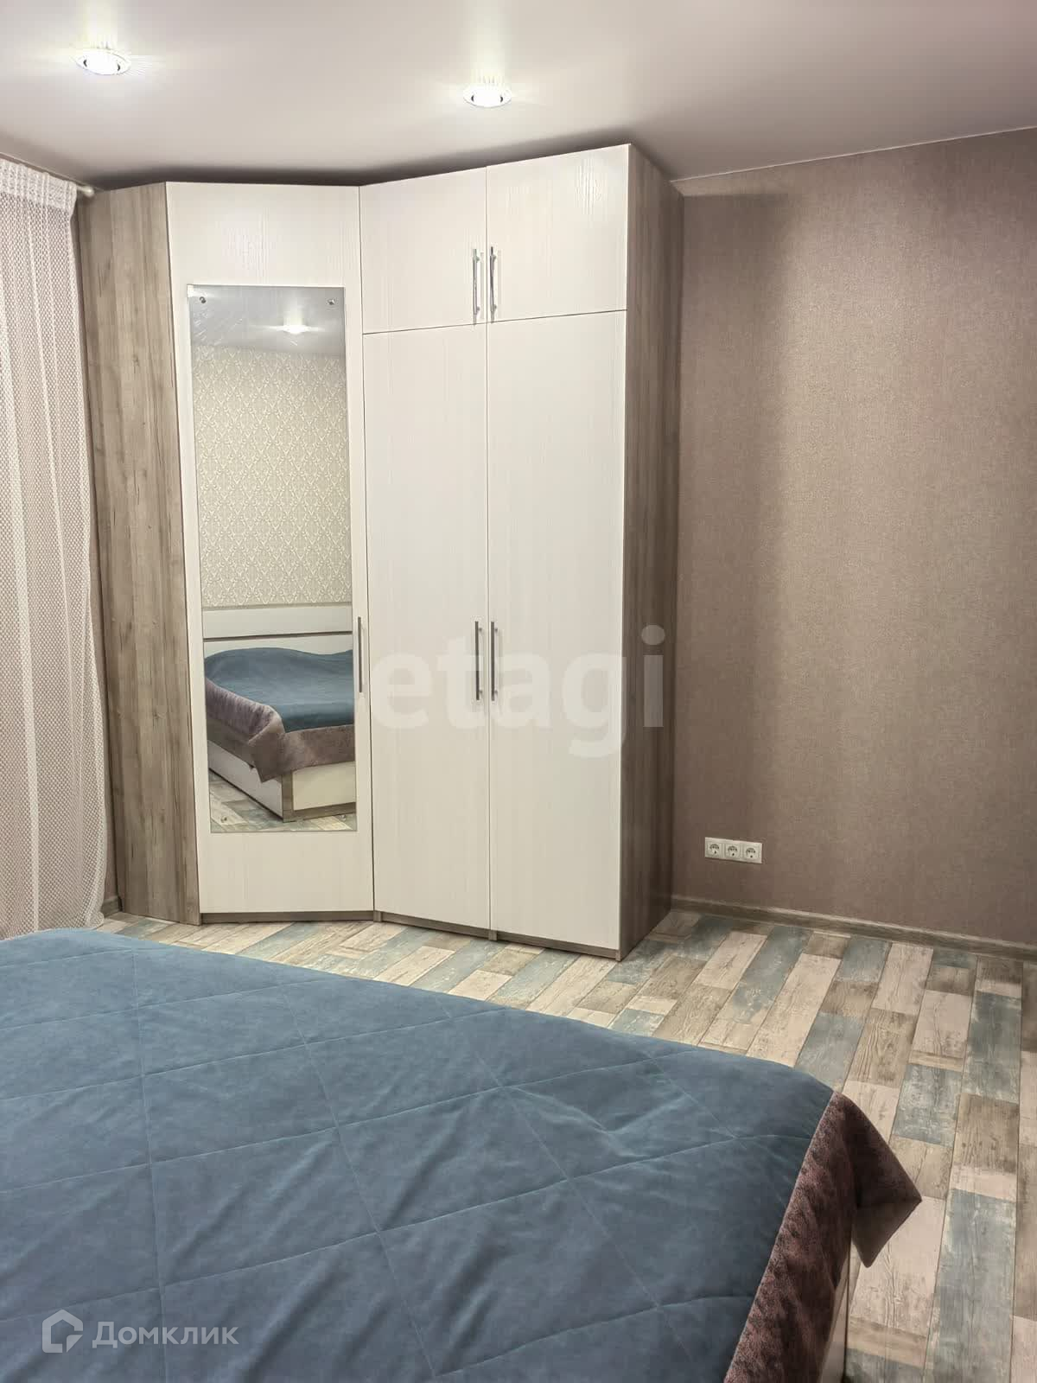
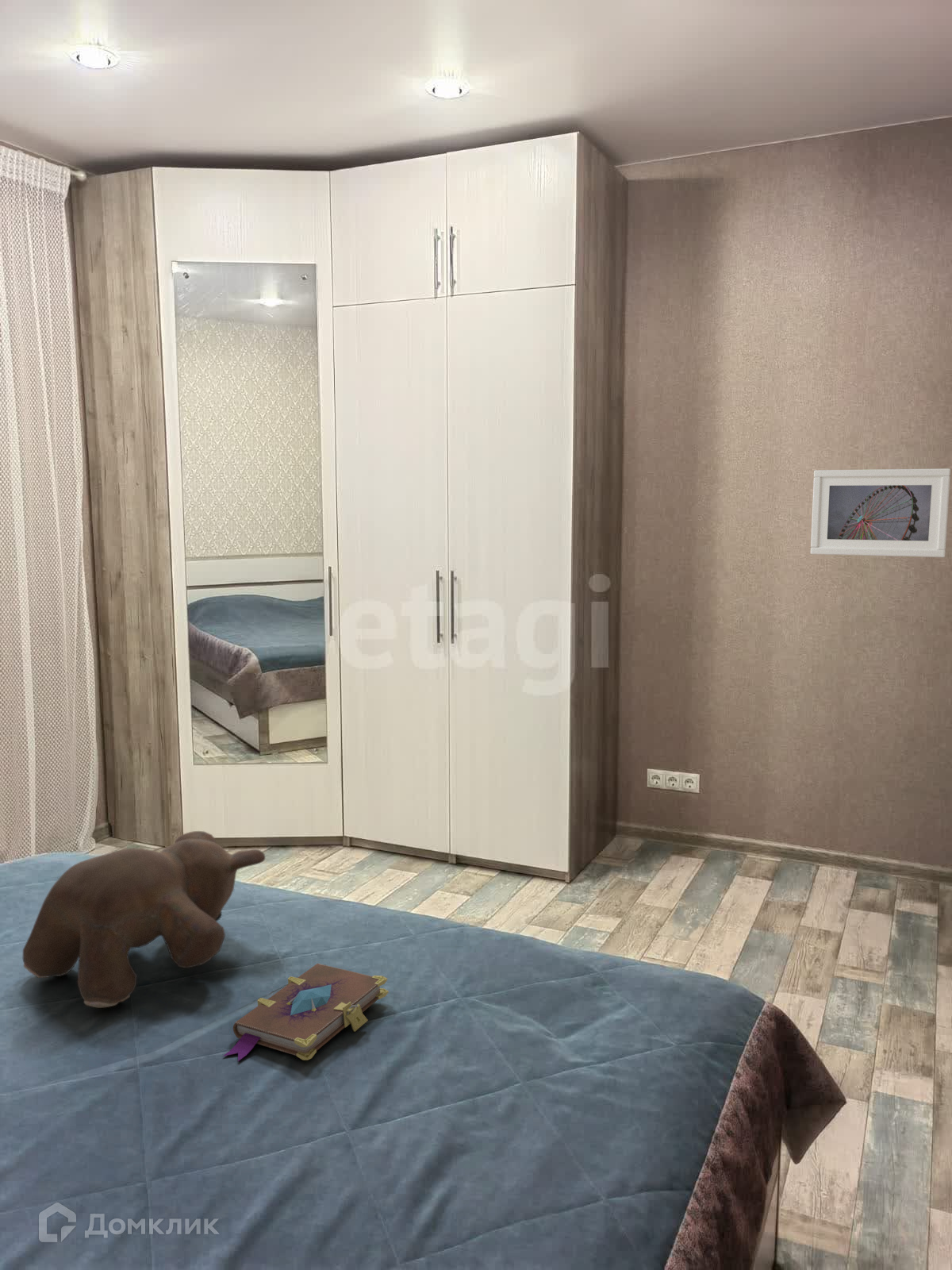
+ teddy bear (152, 900)
+ book (307, 1012)
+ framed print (878, 512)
